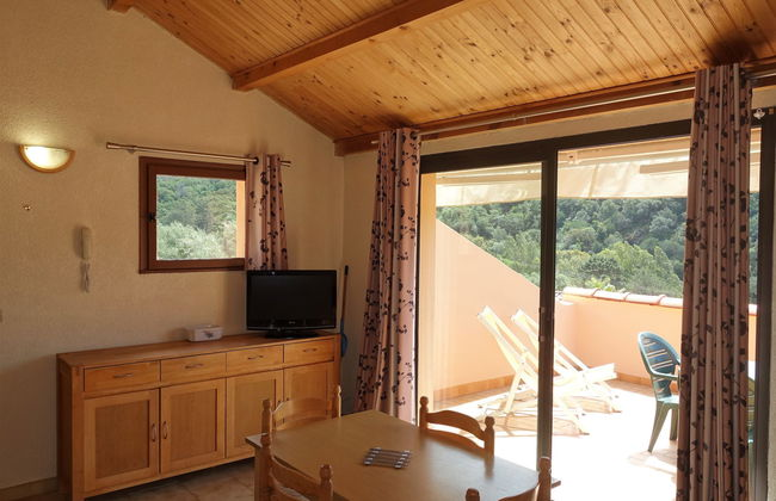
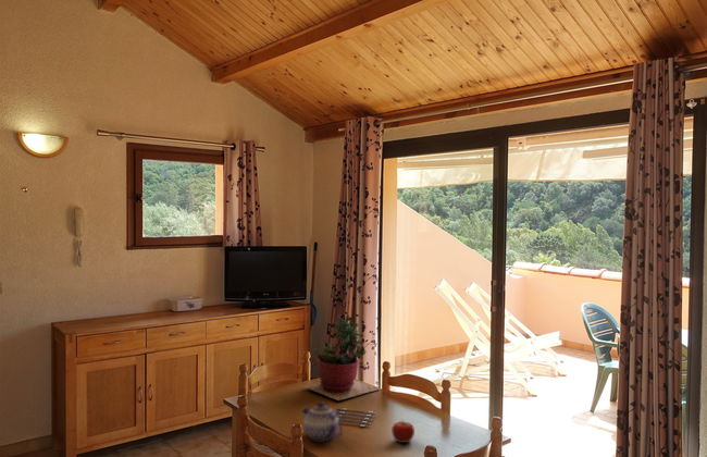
+ succulent plant (342, 353)
+ teapot (321, 419)
+ fruit (402, 430)
